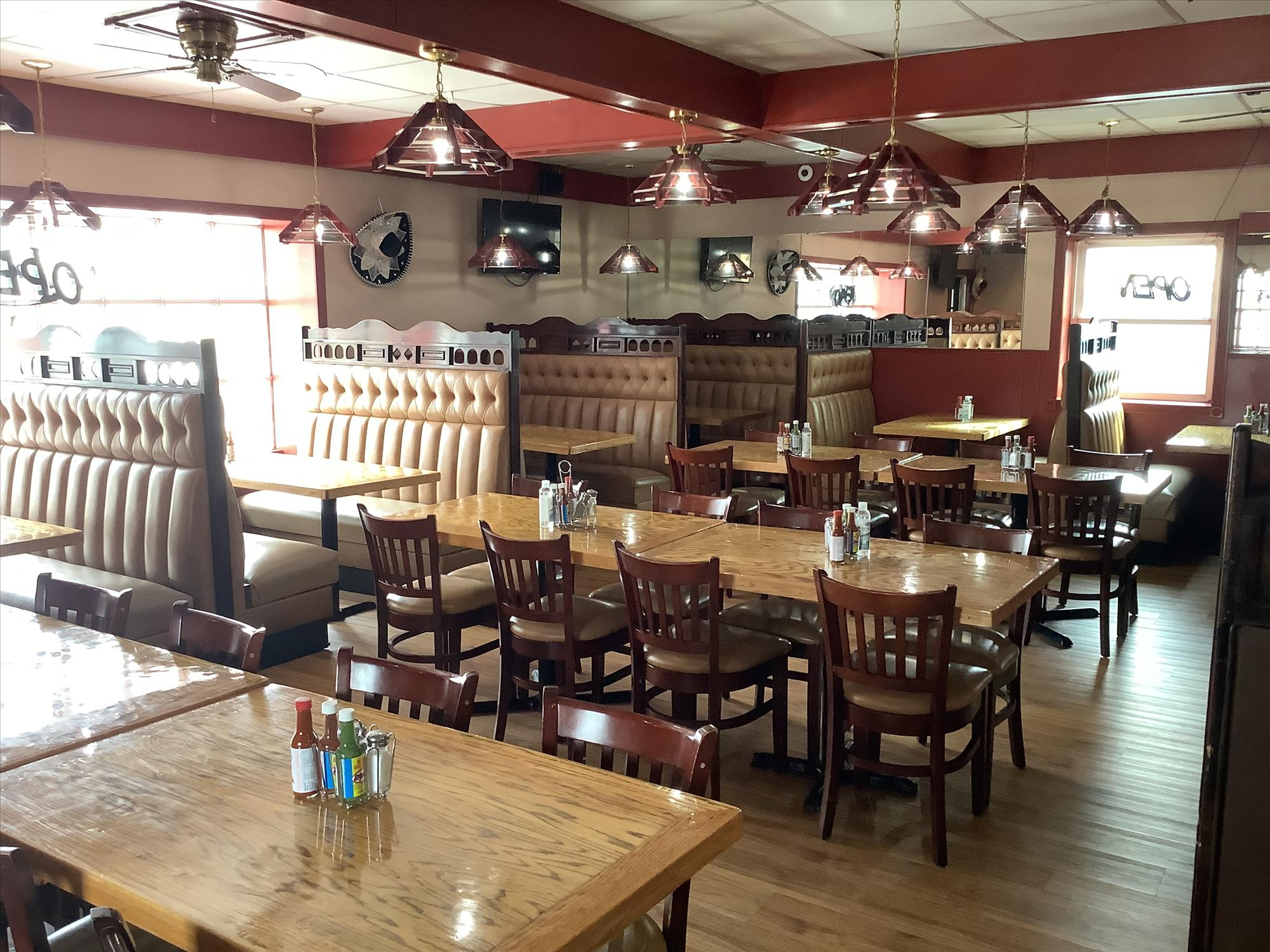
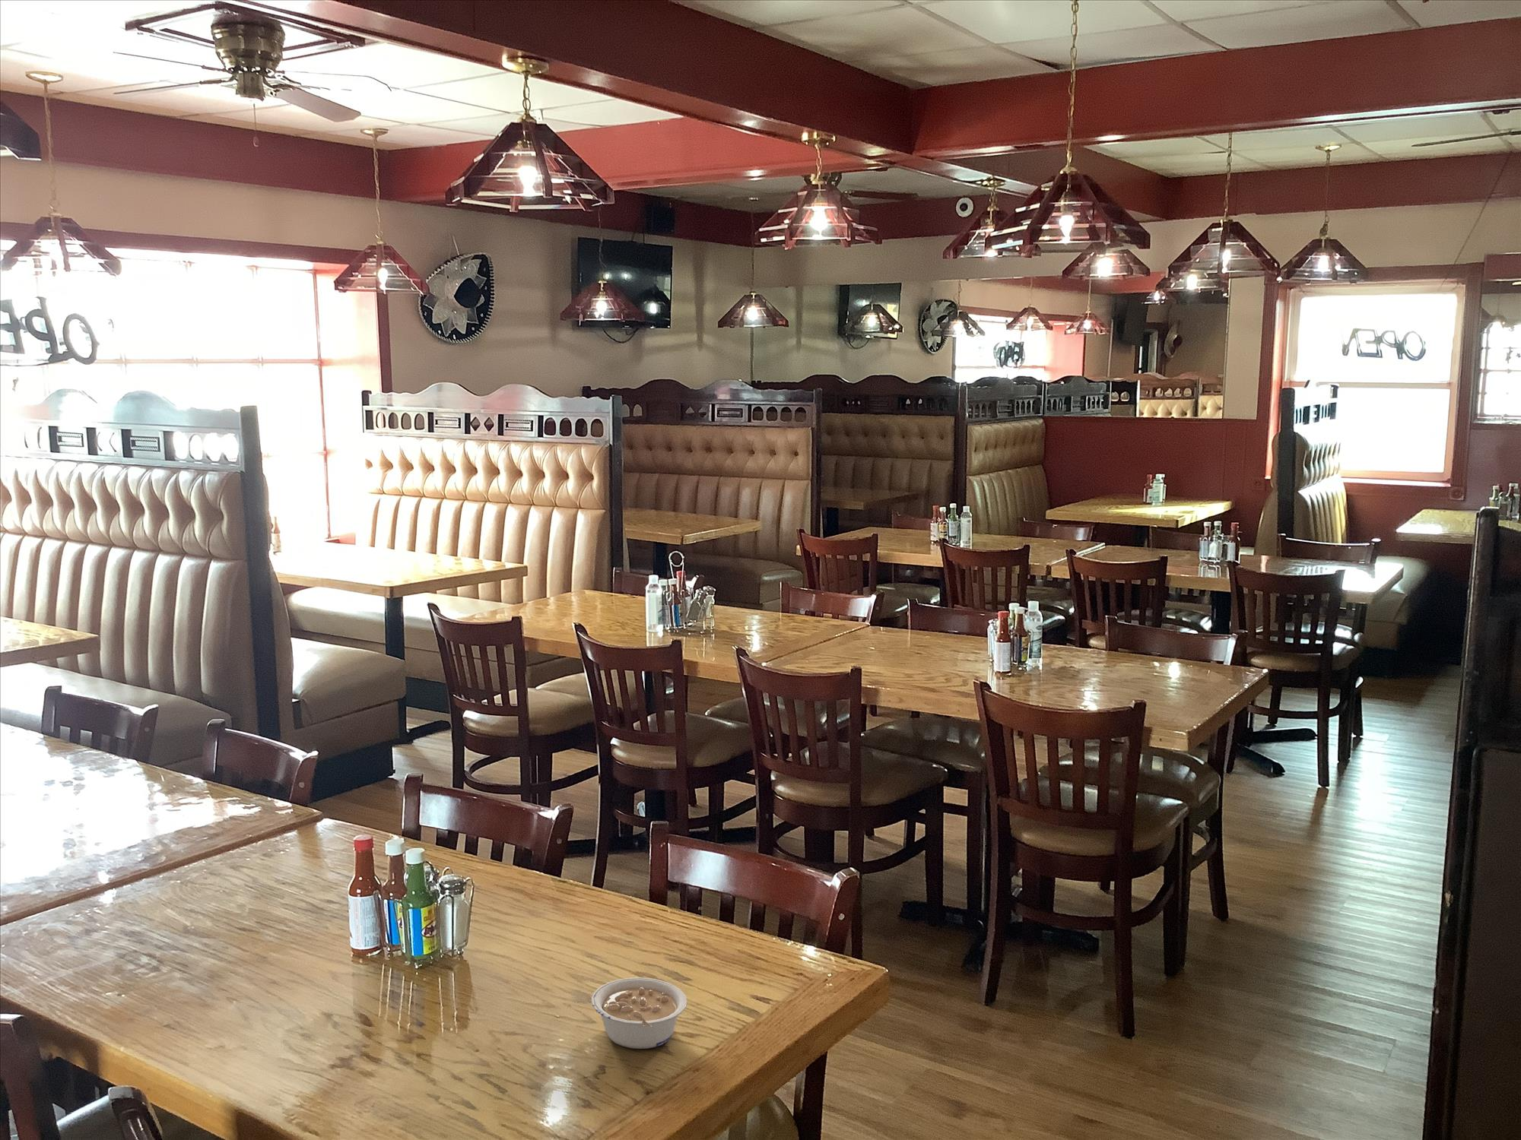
+ legume (642, 1014)
